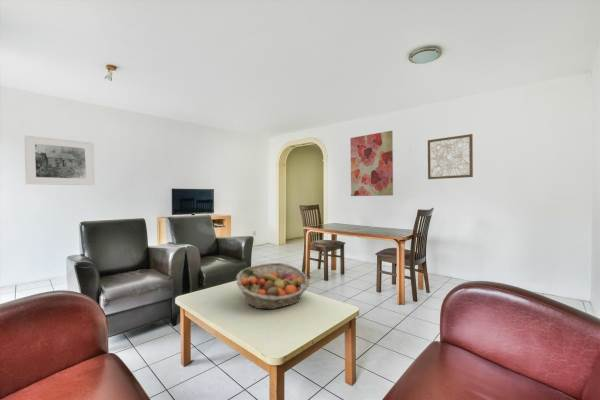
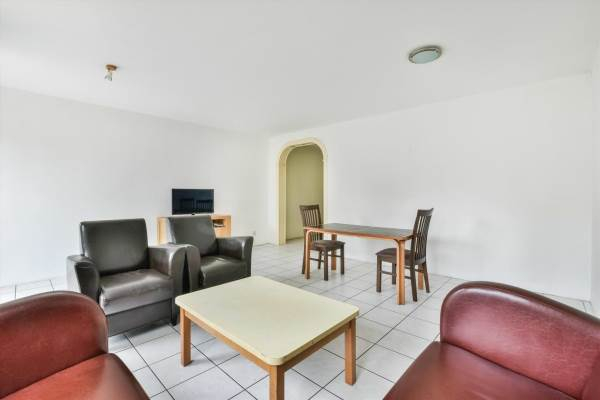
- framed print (61, 162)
- fruit basket (273, 284)
- wall art (370, 165)
- wall art (447, 158)
